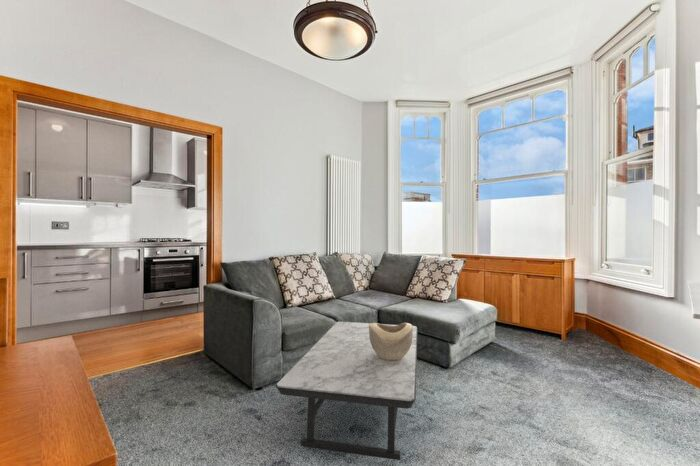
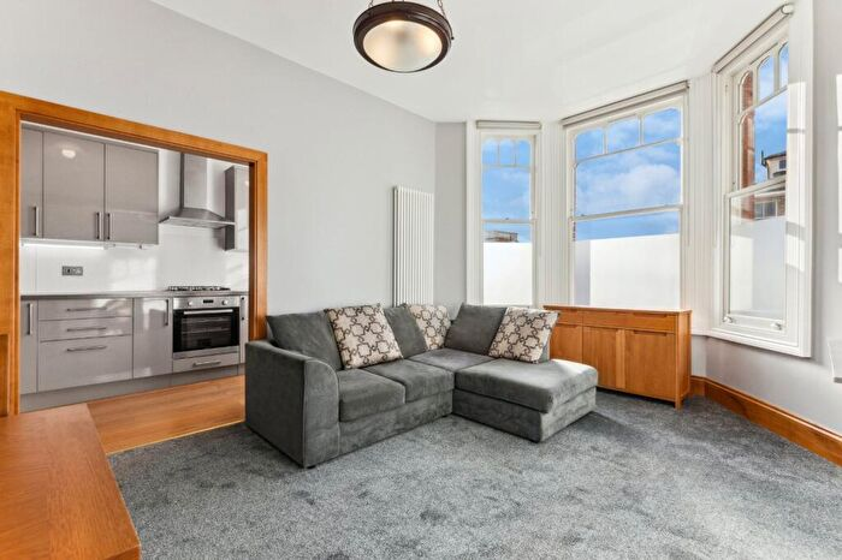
- decorative bowl (390, 339)
- coffee table (363, 378)
